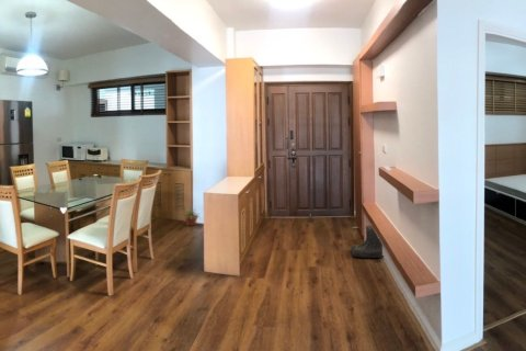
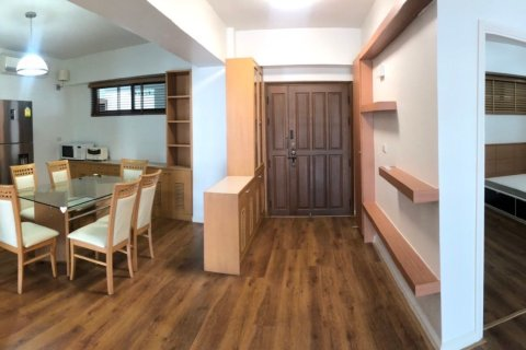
- potted plant (191, 216)
- boots (367, 240)
